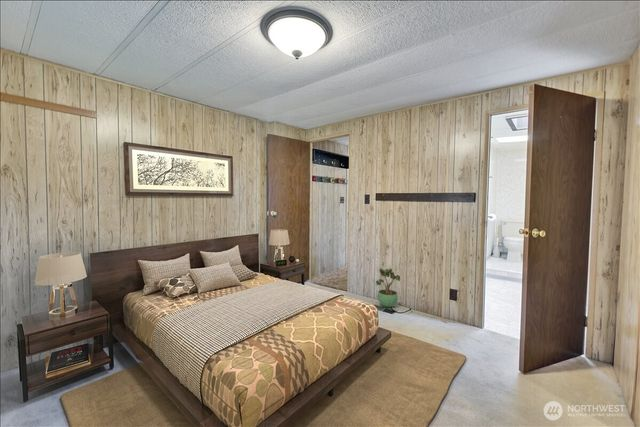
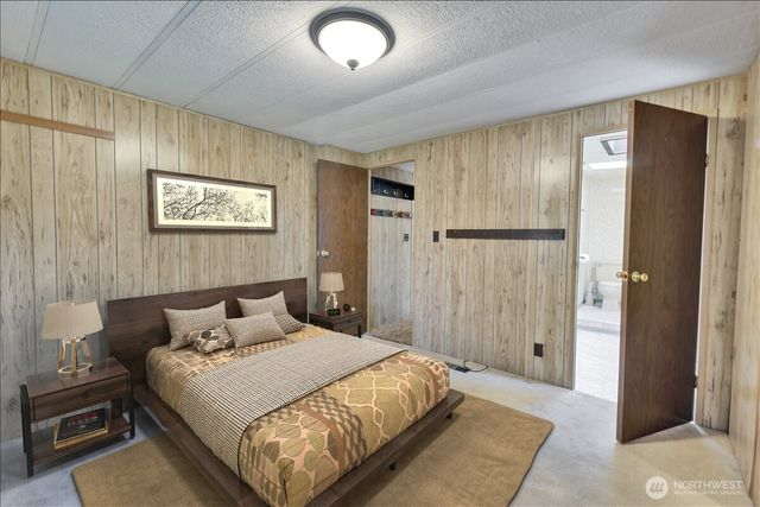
- potted plant (388, 287)
